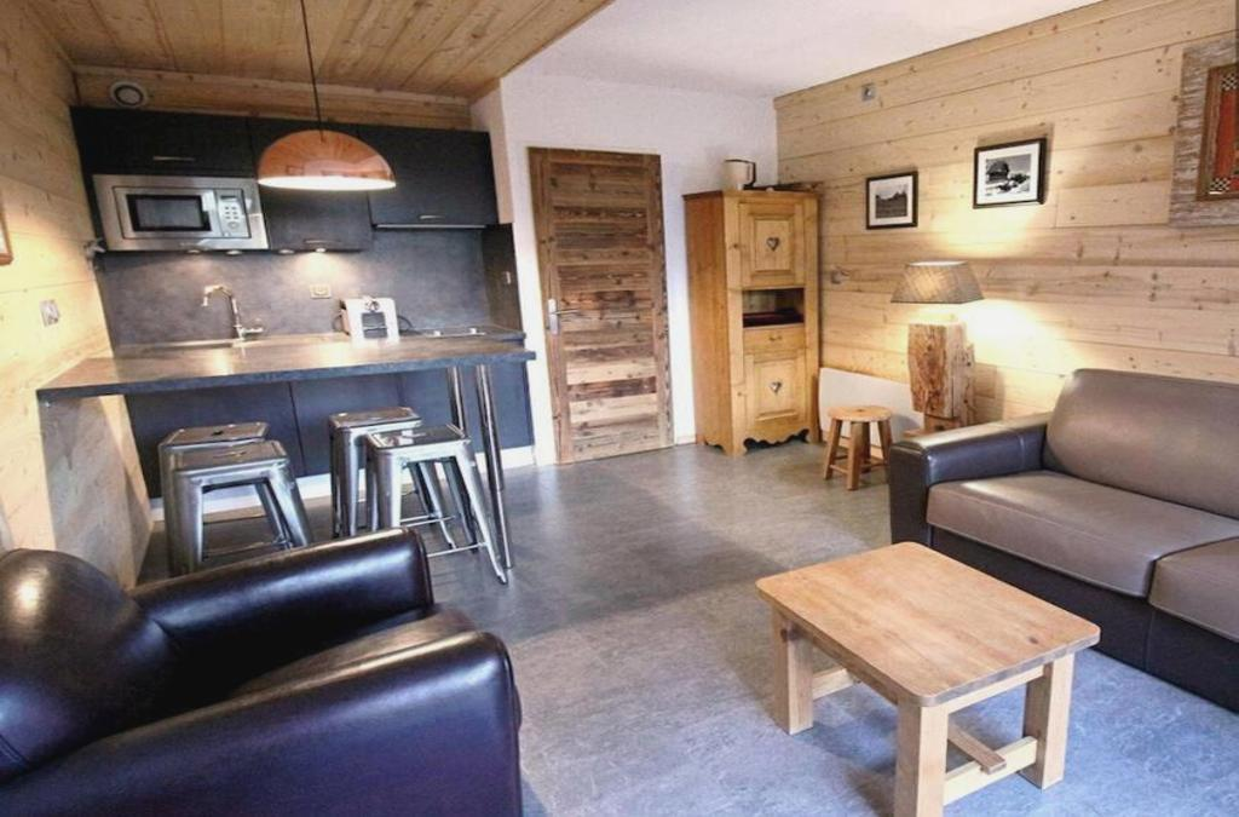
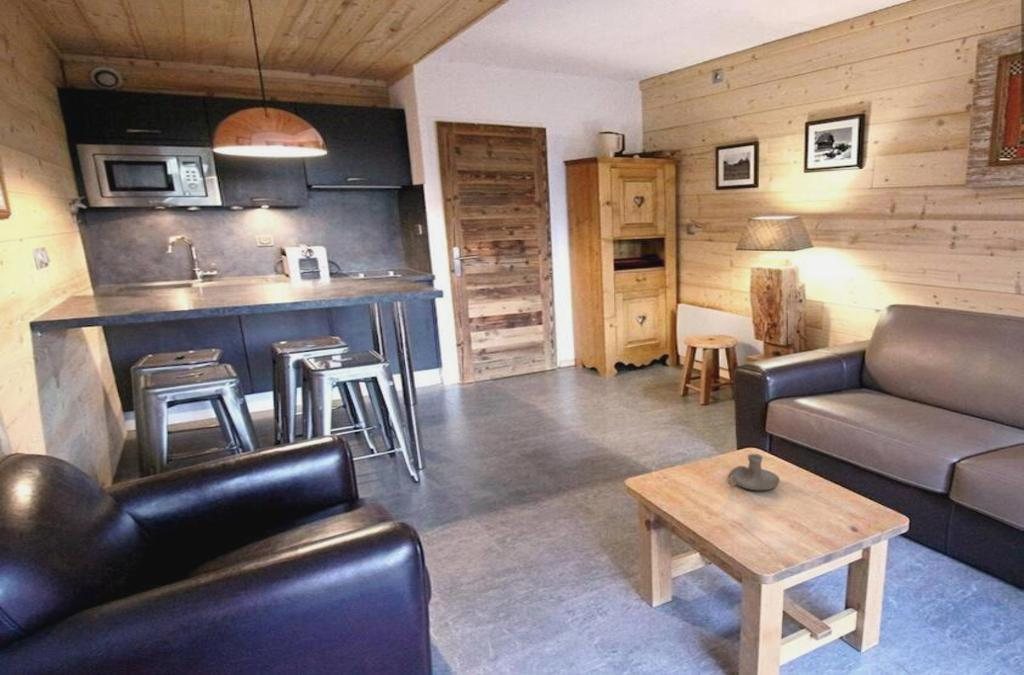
+ candle holder (750, 471)
